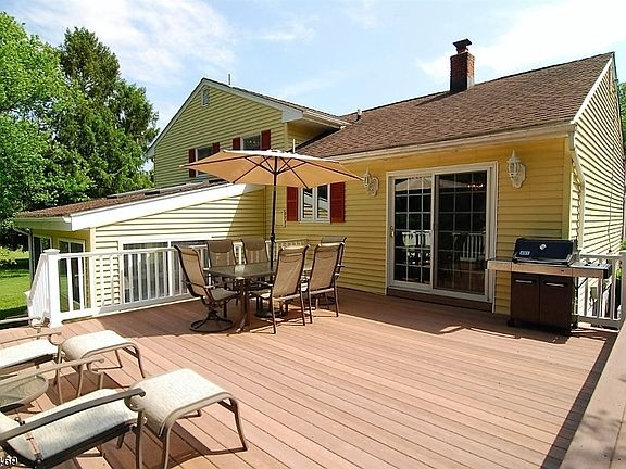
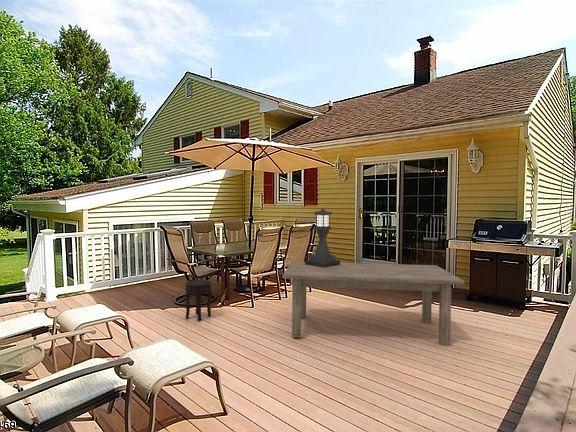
+ dining table (365, 288)
+ side table (198, 299)
+ lantern (322, 236)
